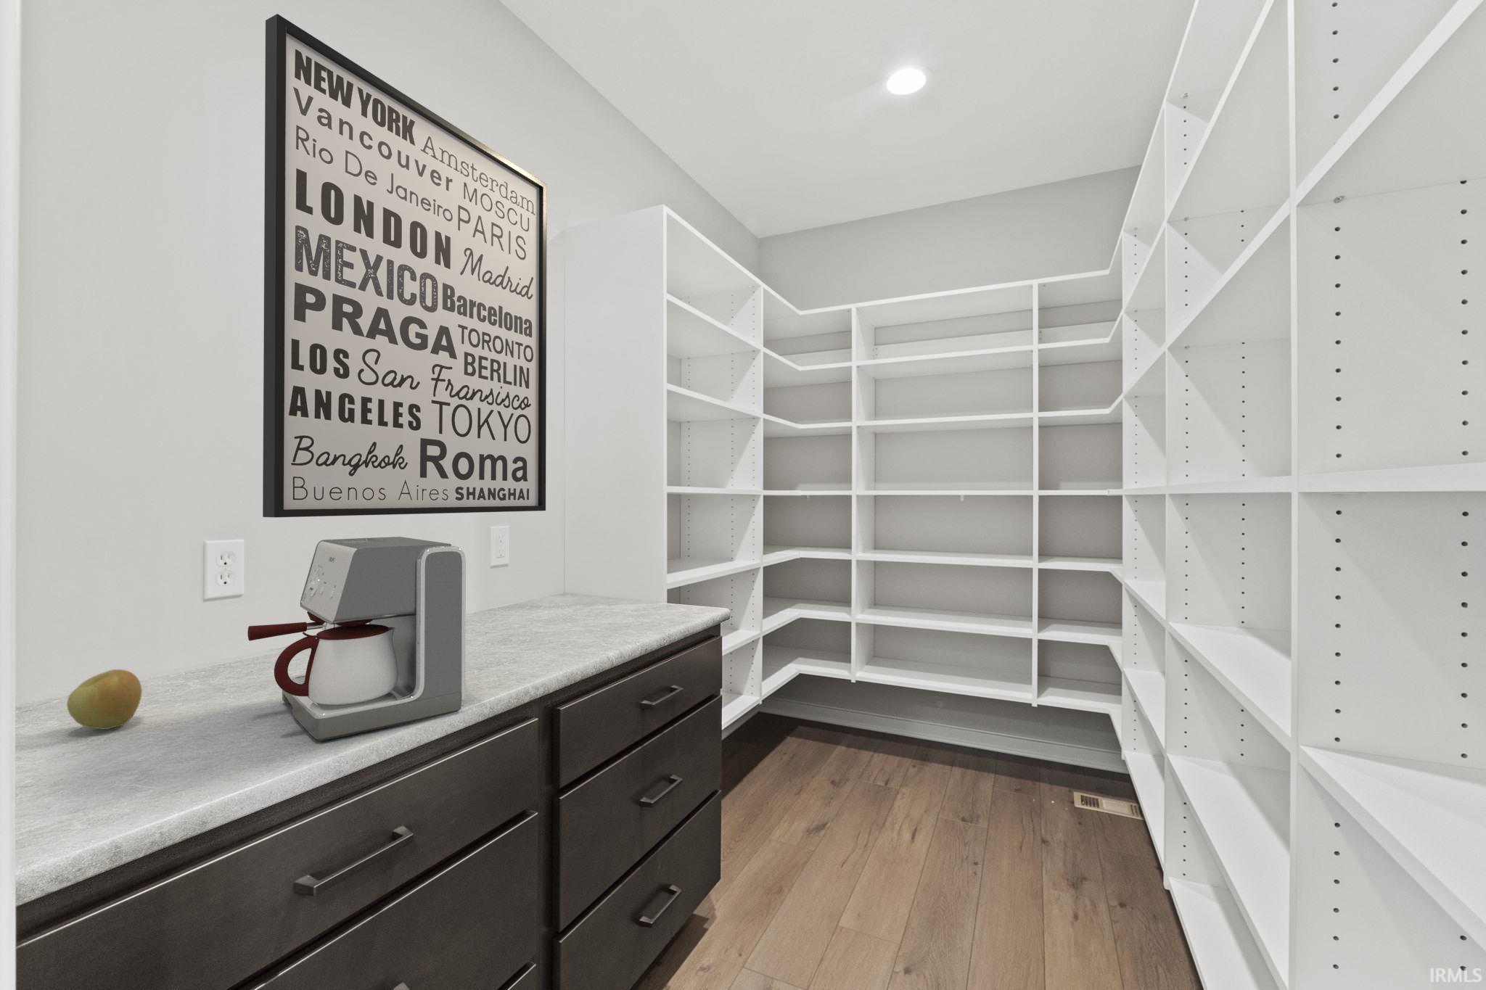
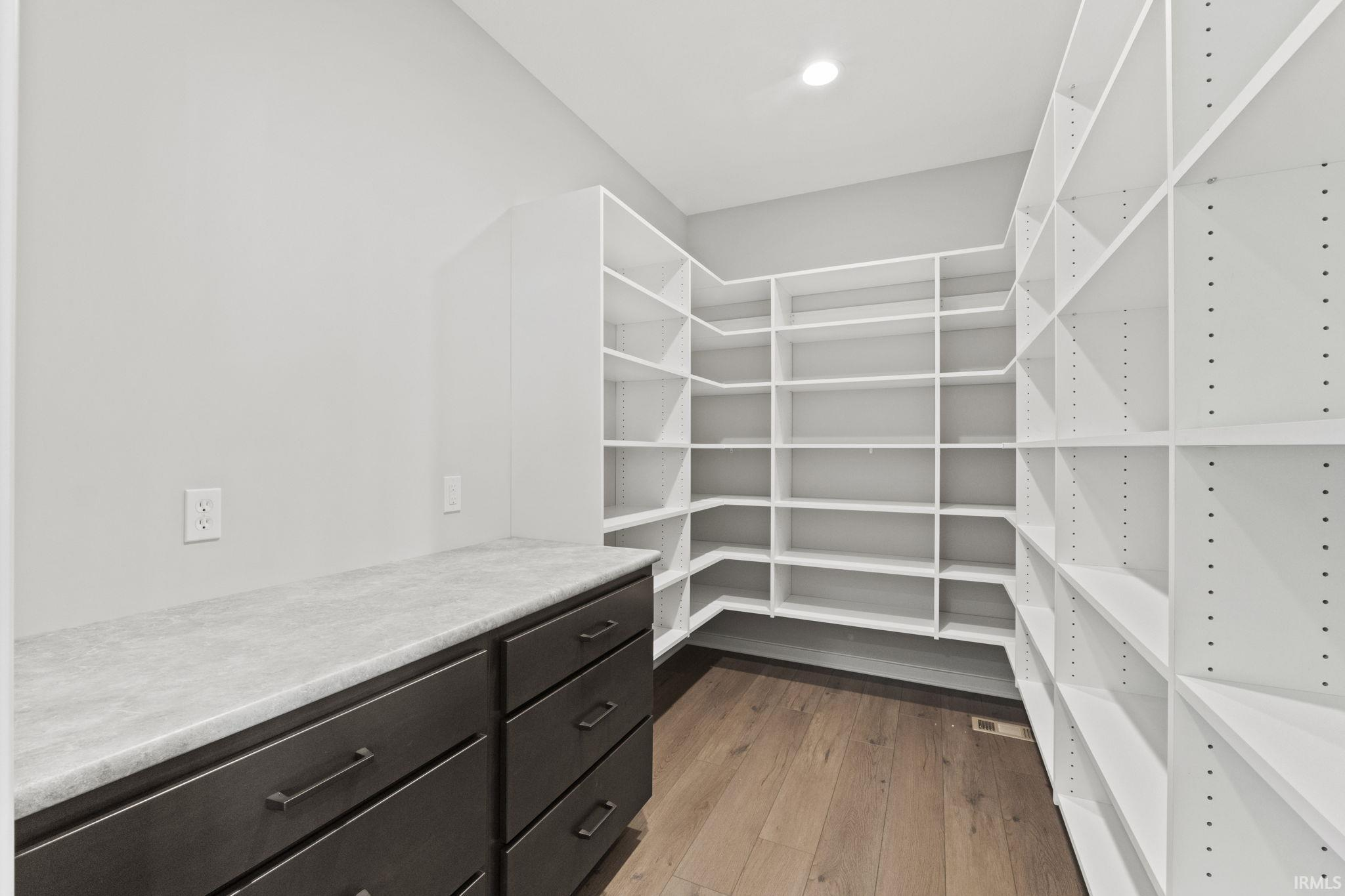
- coffee maker (376, 622)
- wall art (434, 316)
- apple (107, 699)
